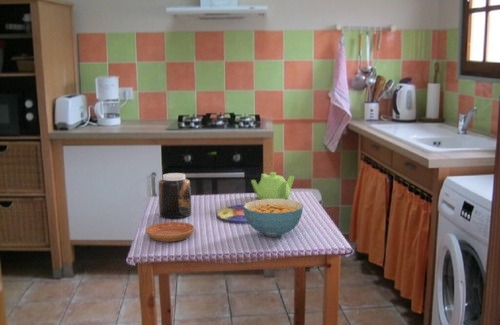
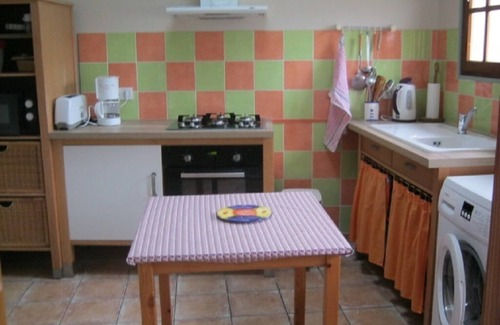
- saucer (170, 232)
- teapot (273, 185)
- cereal bowl (273, 219)
- jar (174, 194)
